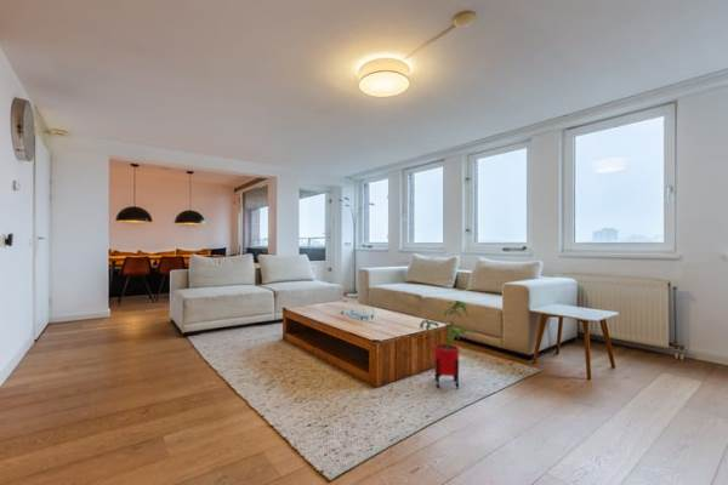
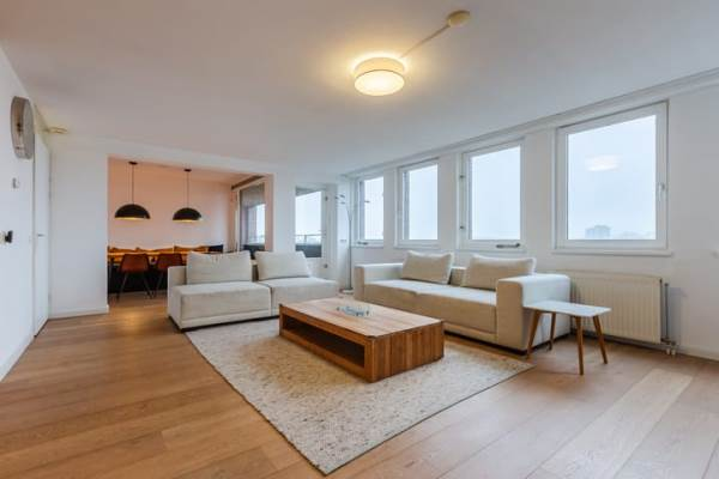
- house plant (449, 342)
